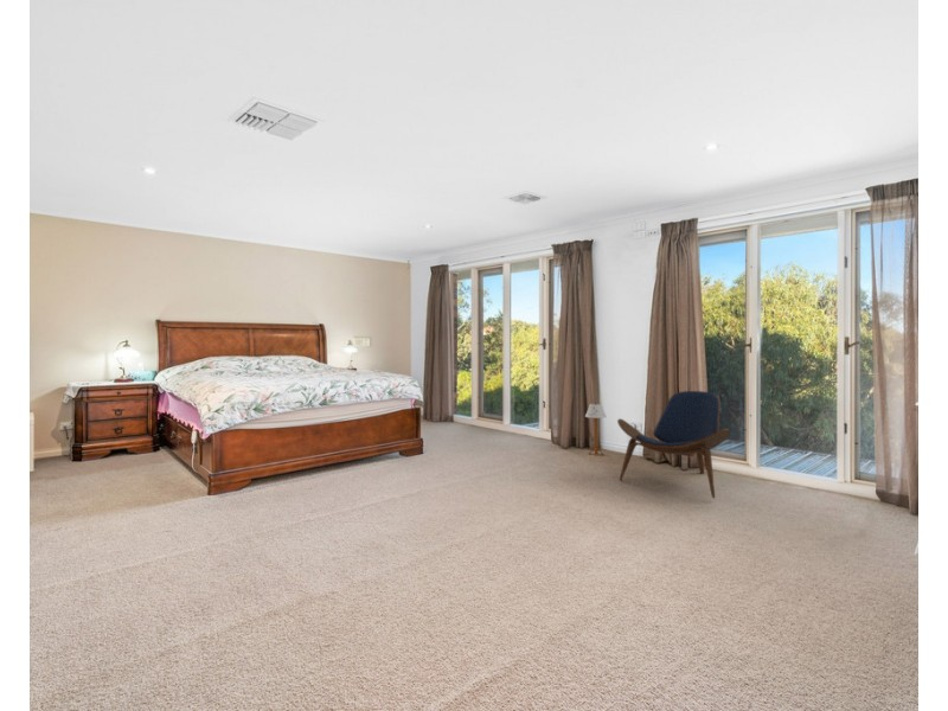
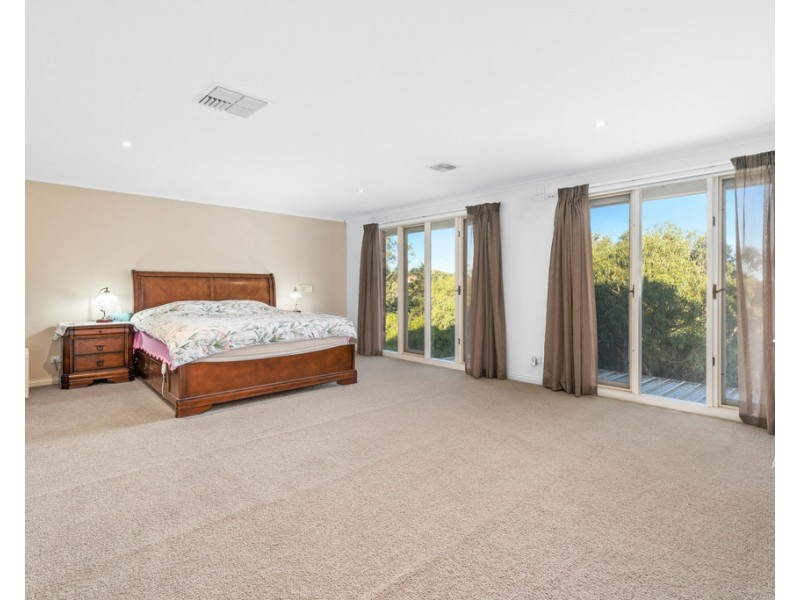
- table lamp (595, 428)
- lounge chair (681, 437)
